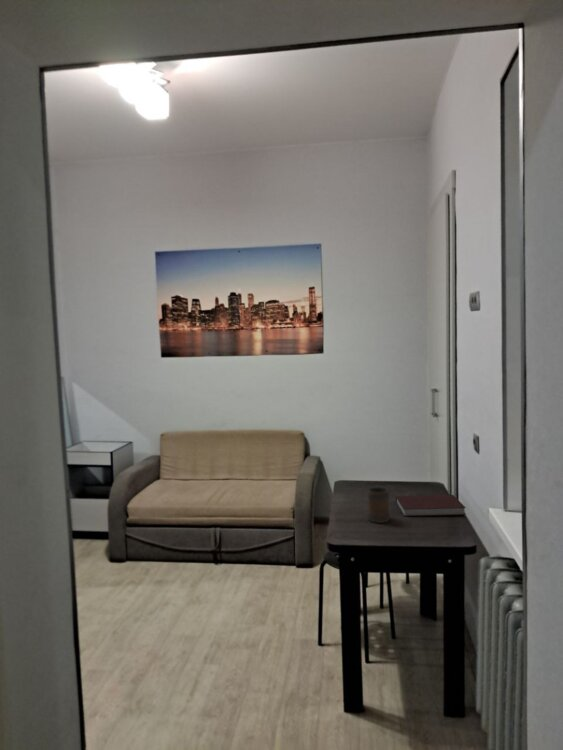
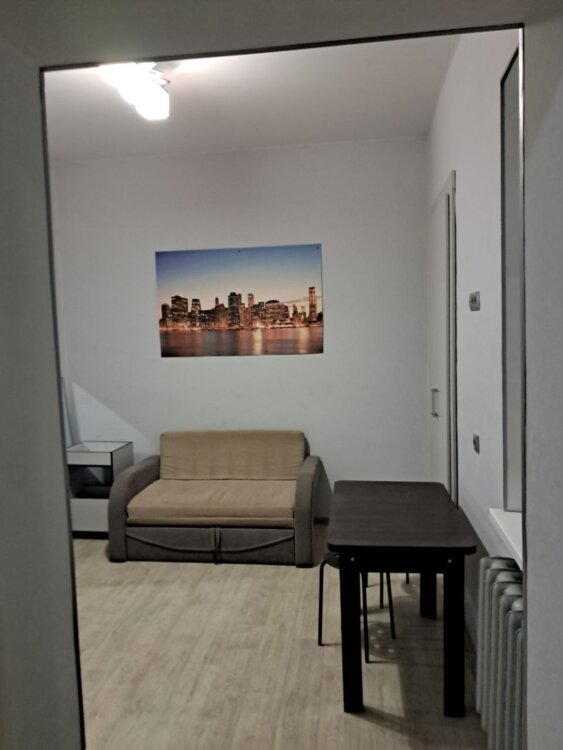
- notebook (429, 505)
- mug (378, 503)
